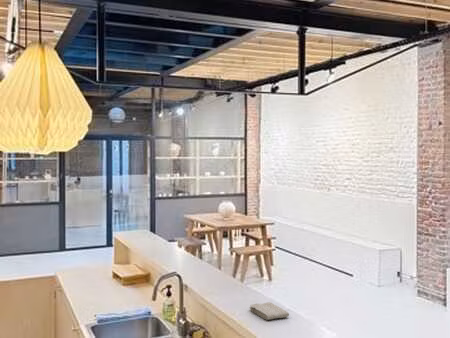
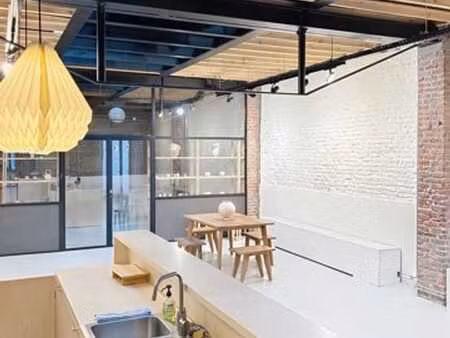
- washcloth (268, 310)
